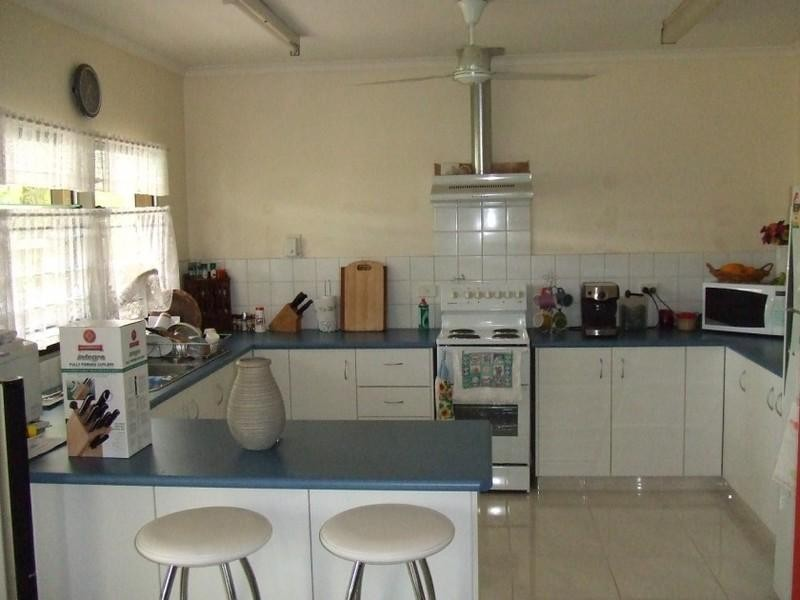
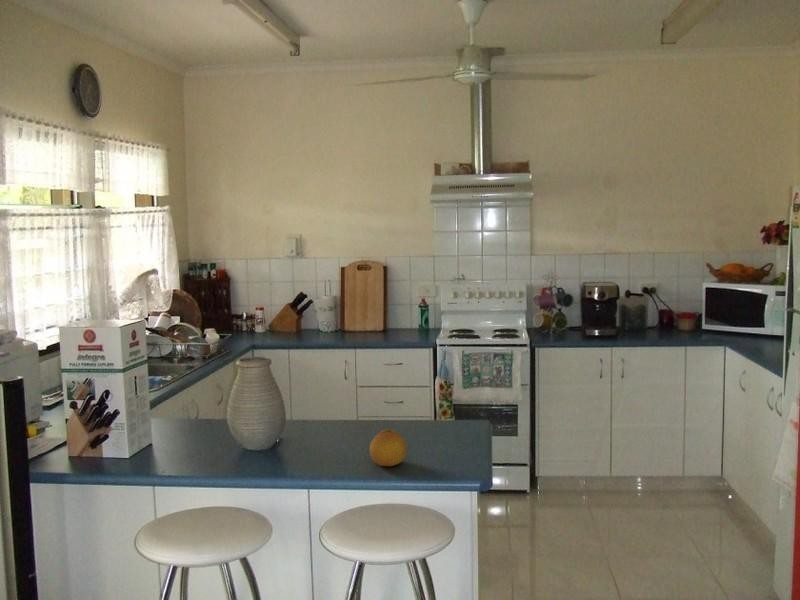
+ fruit (388, 446)
